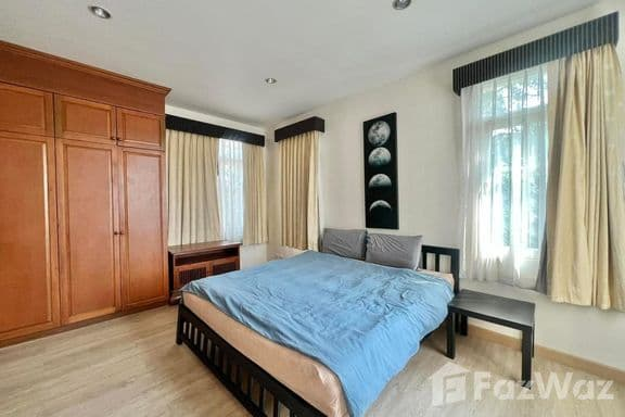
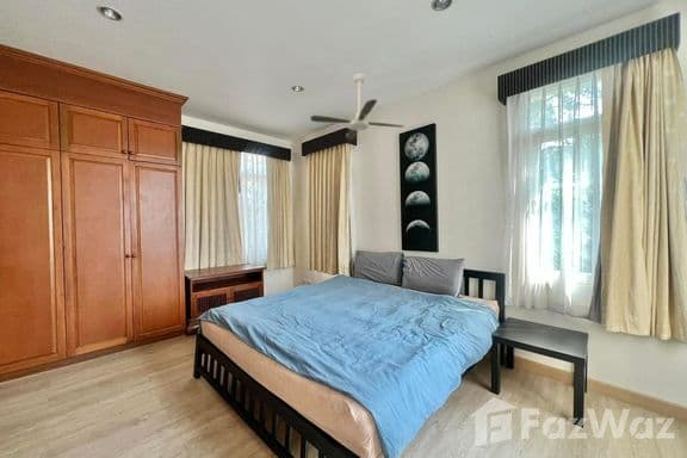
+ ceiling fan (358, 101)
